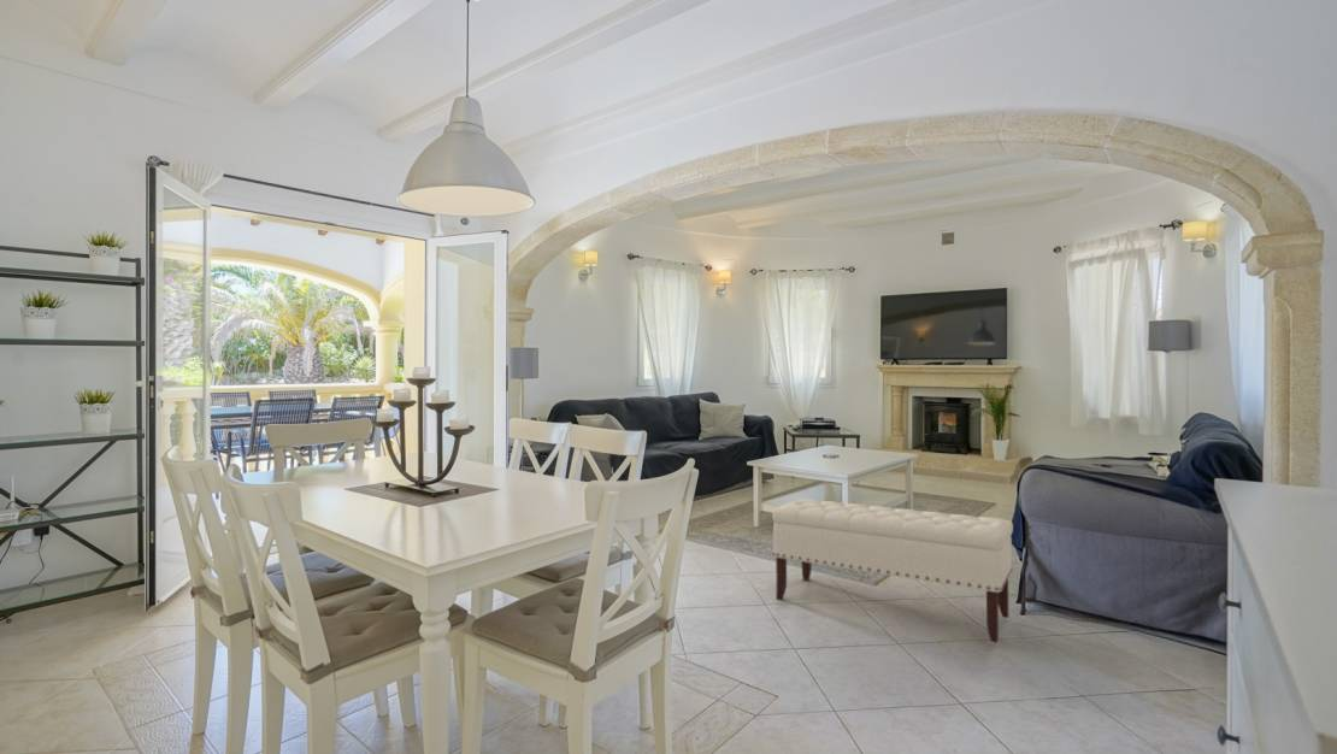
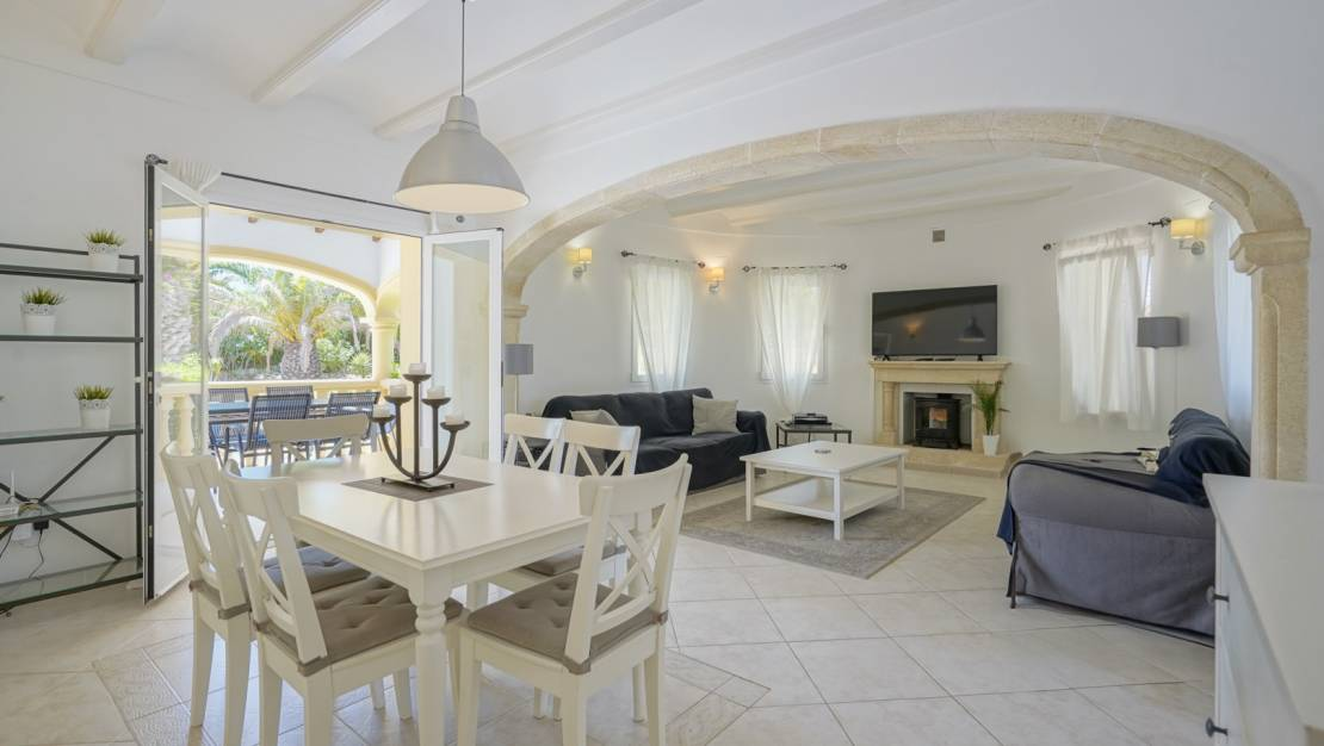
- bench (887, 559)
